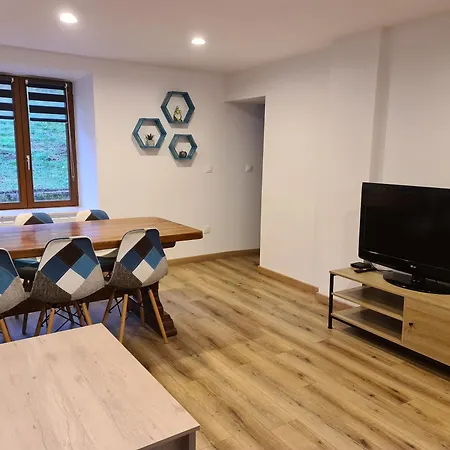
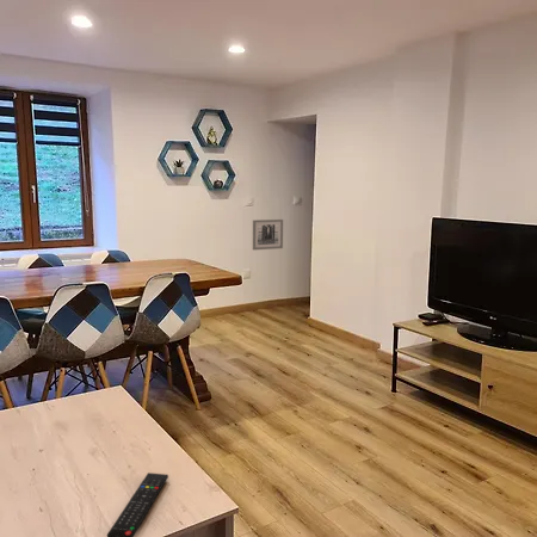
+ wall art (267, 234)
+ remote control (140, 505)
